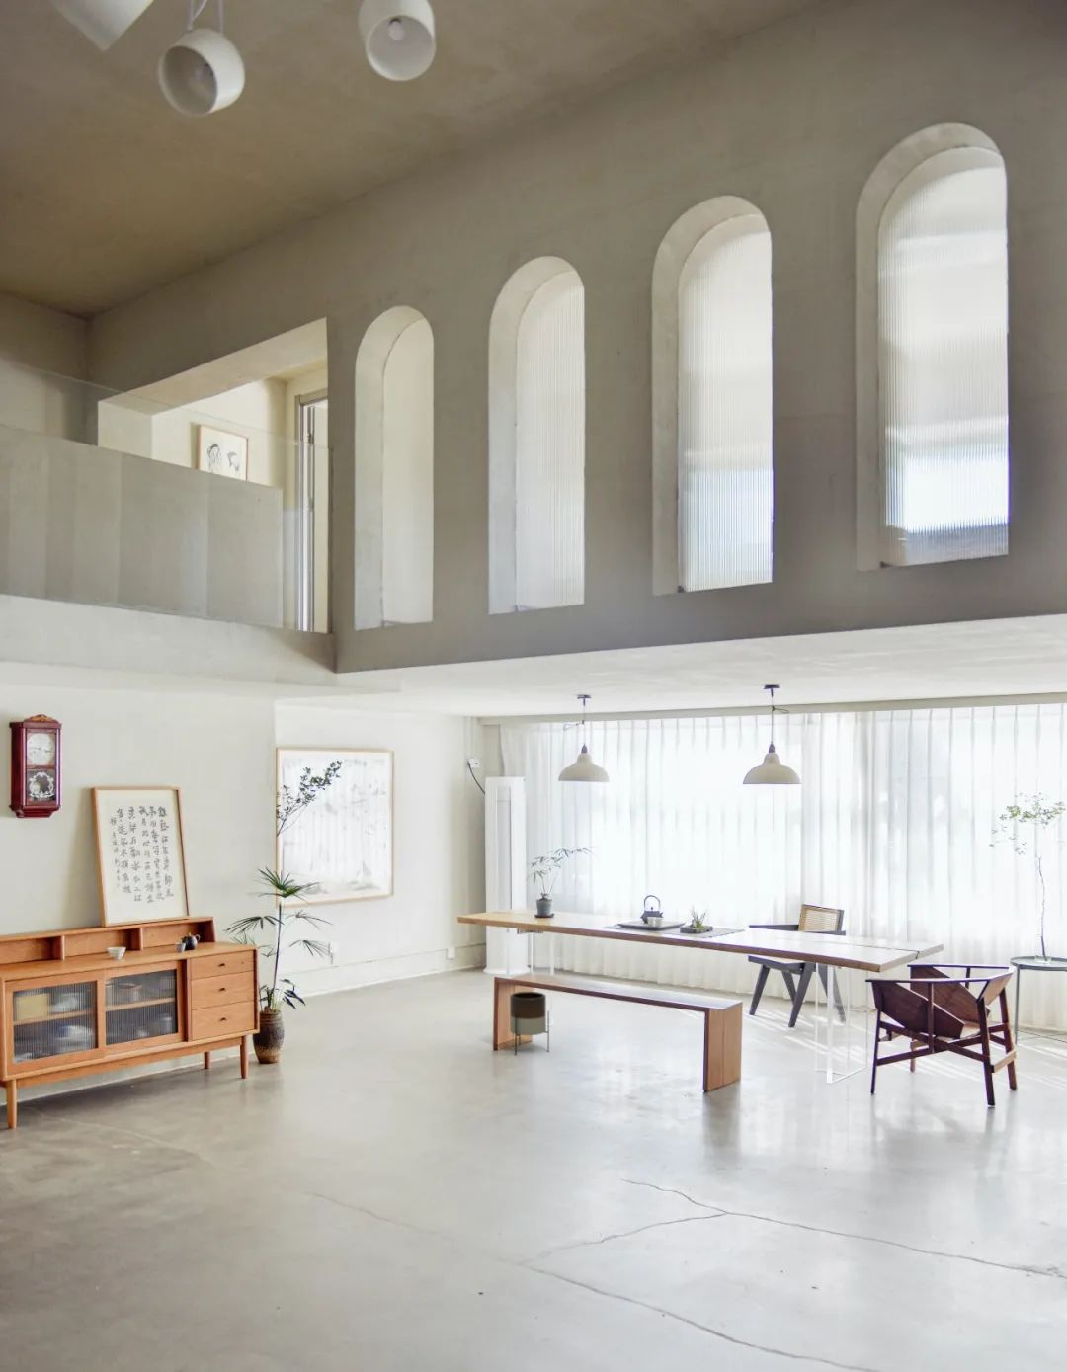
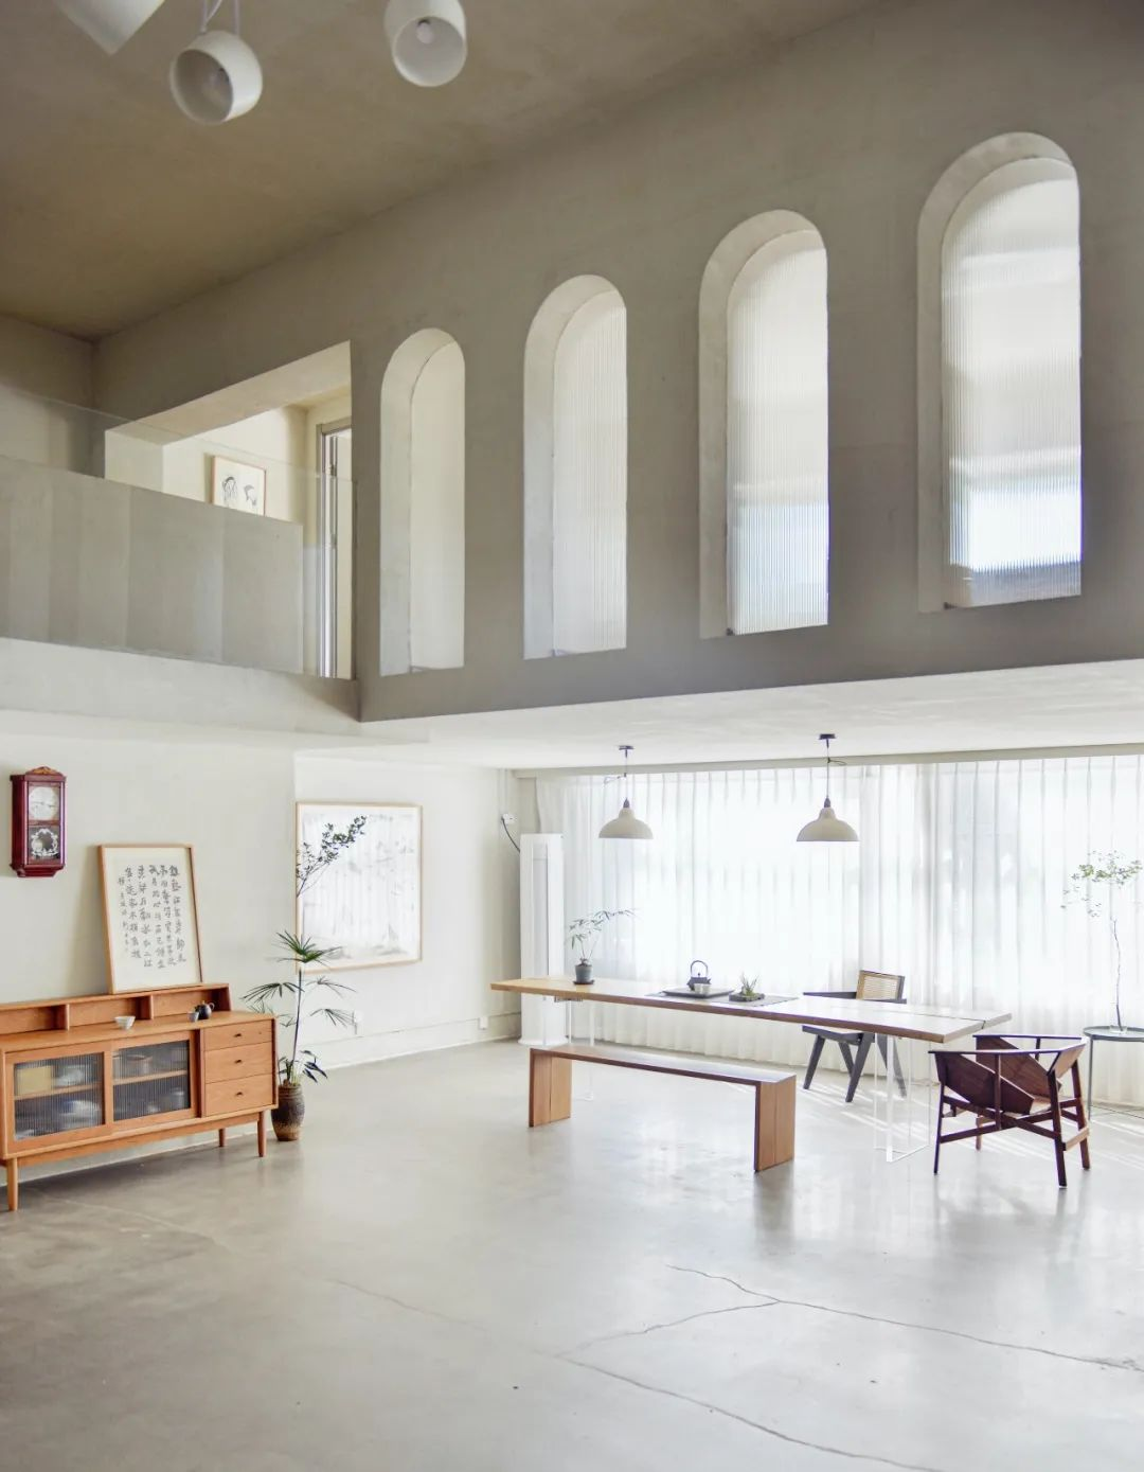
- planter (527, 1022)
